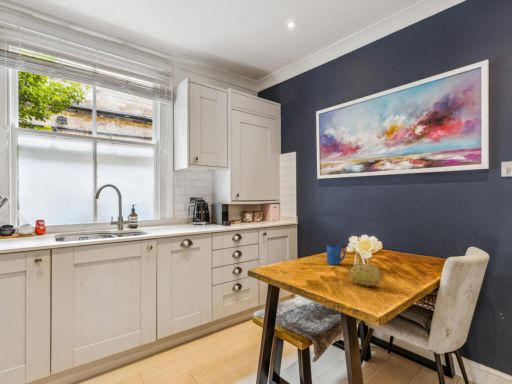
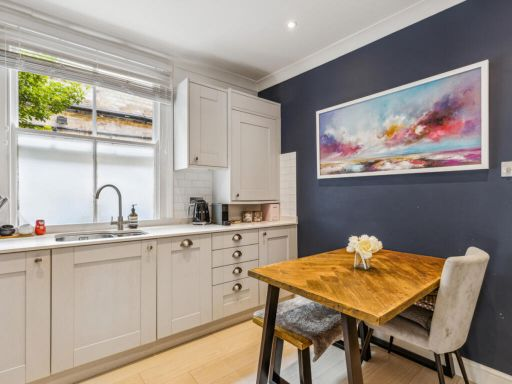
- fruit (364, 274)
- mug (336, 255)
